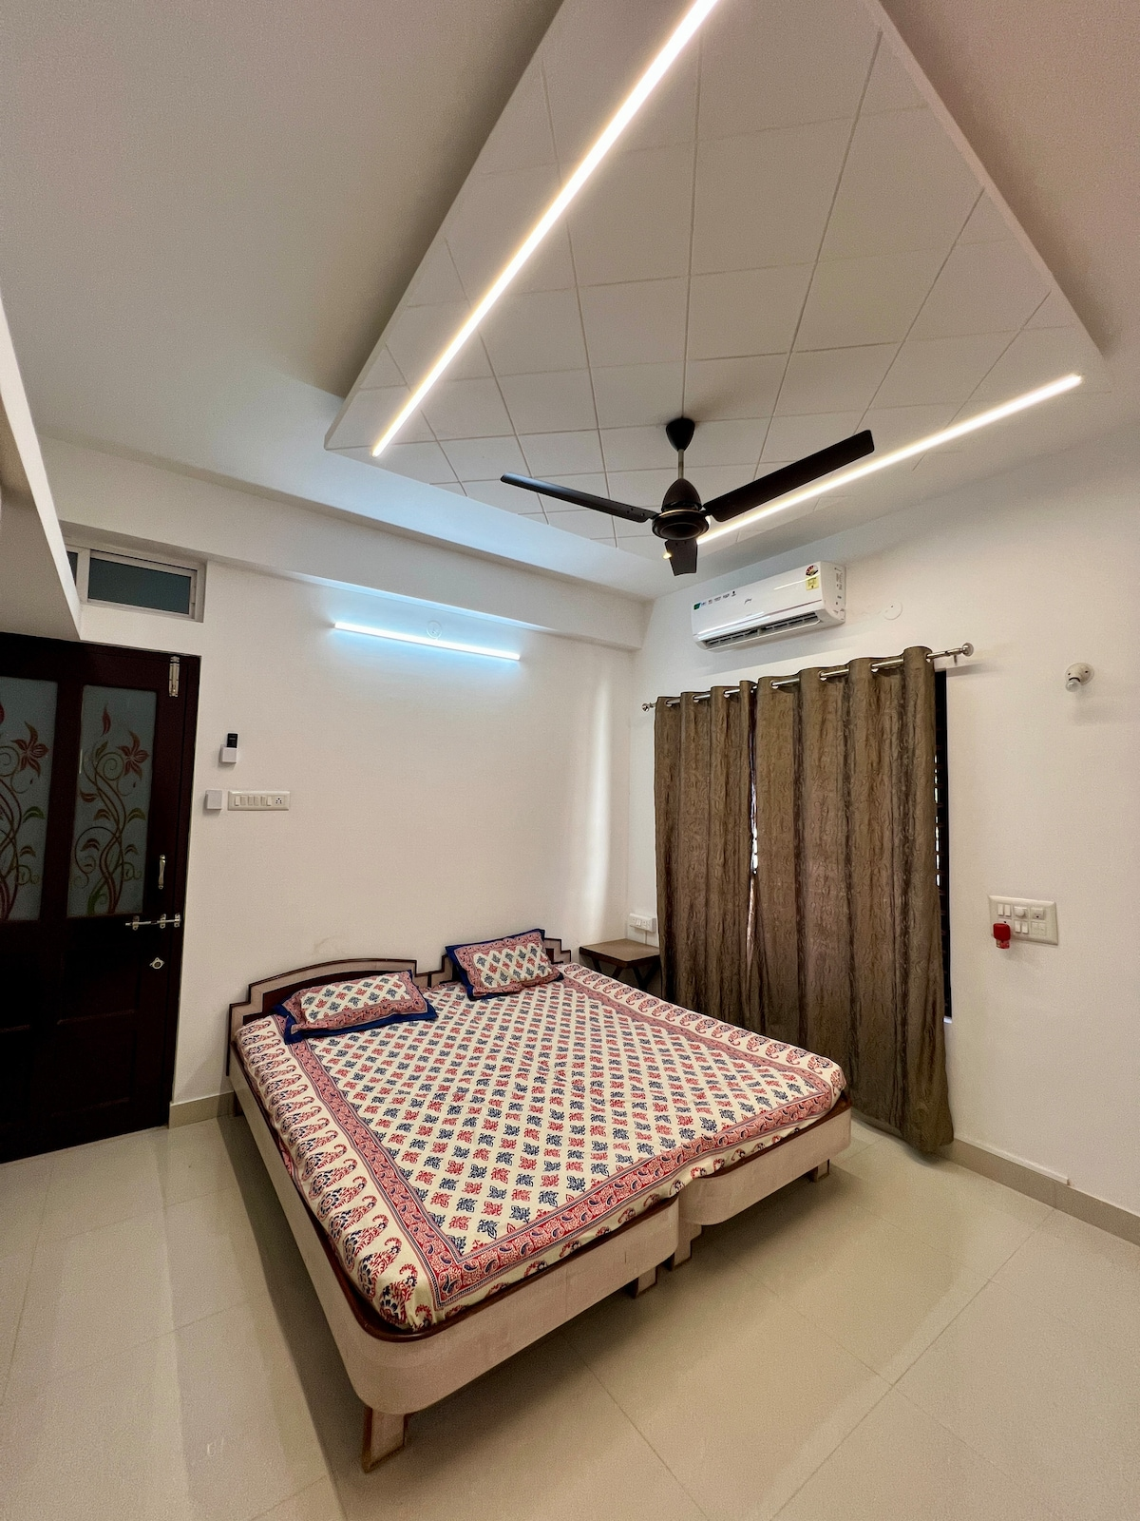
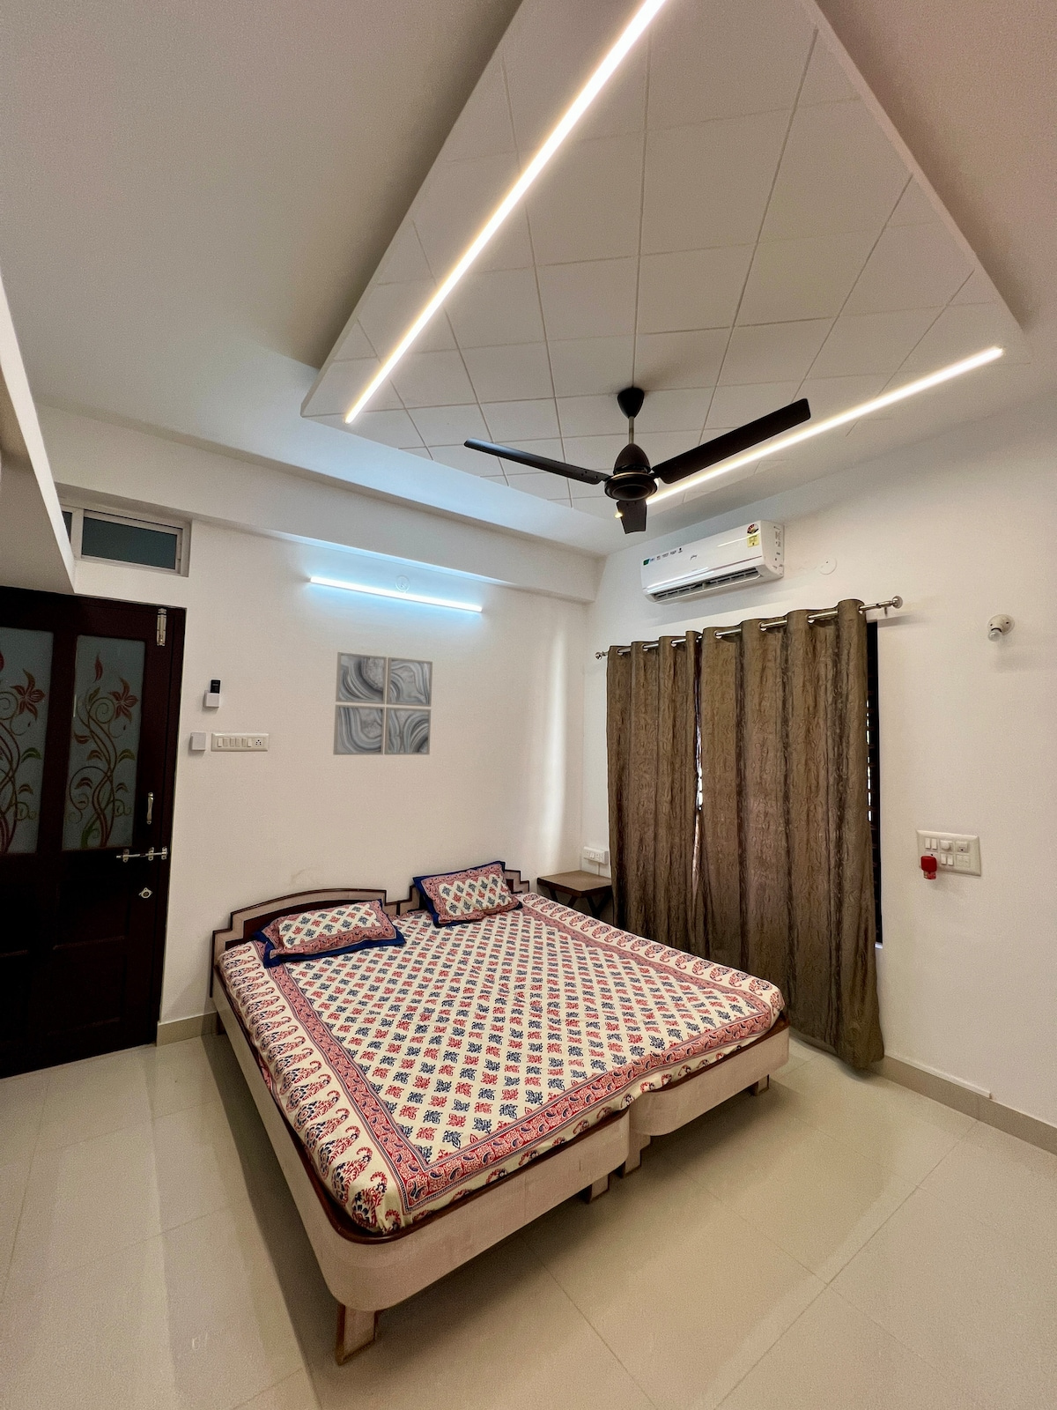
+ wall art (384, 707)
